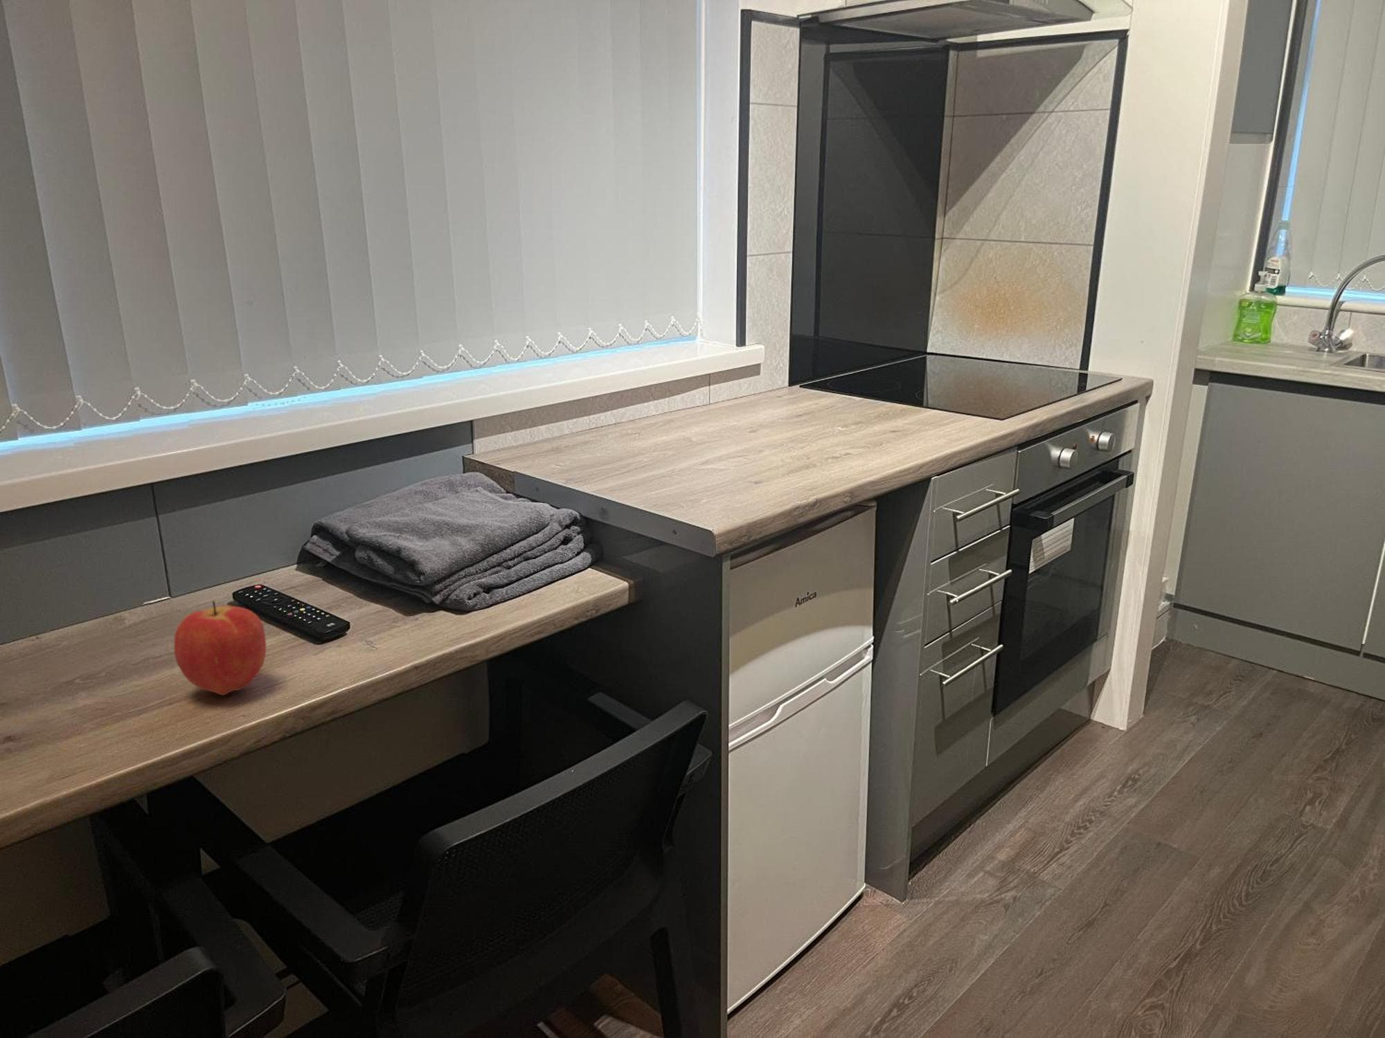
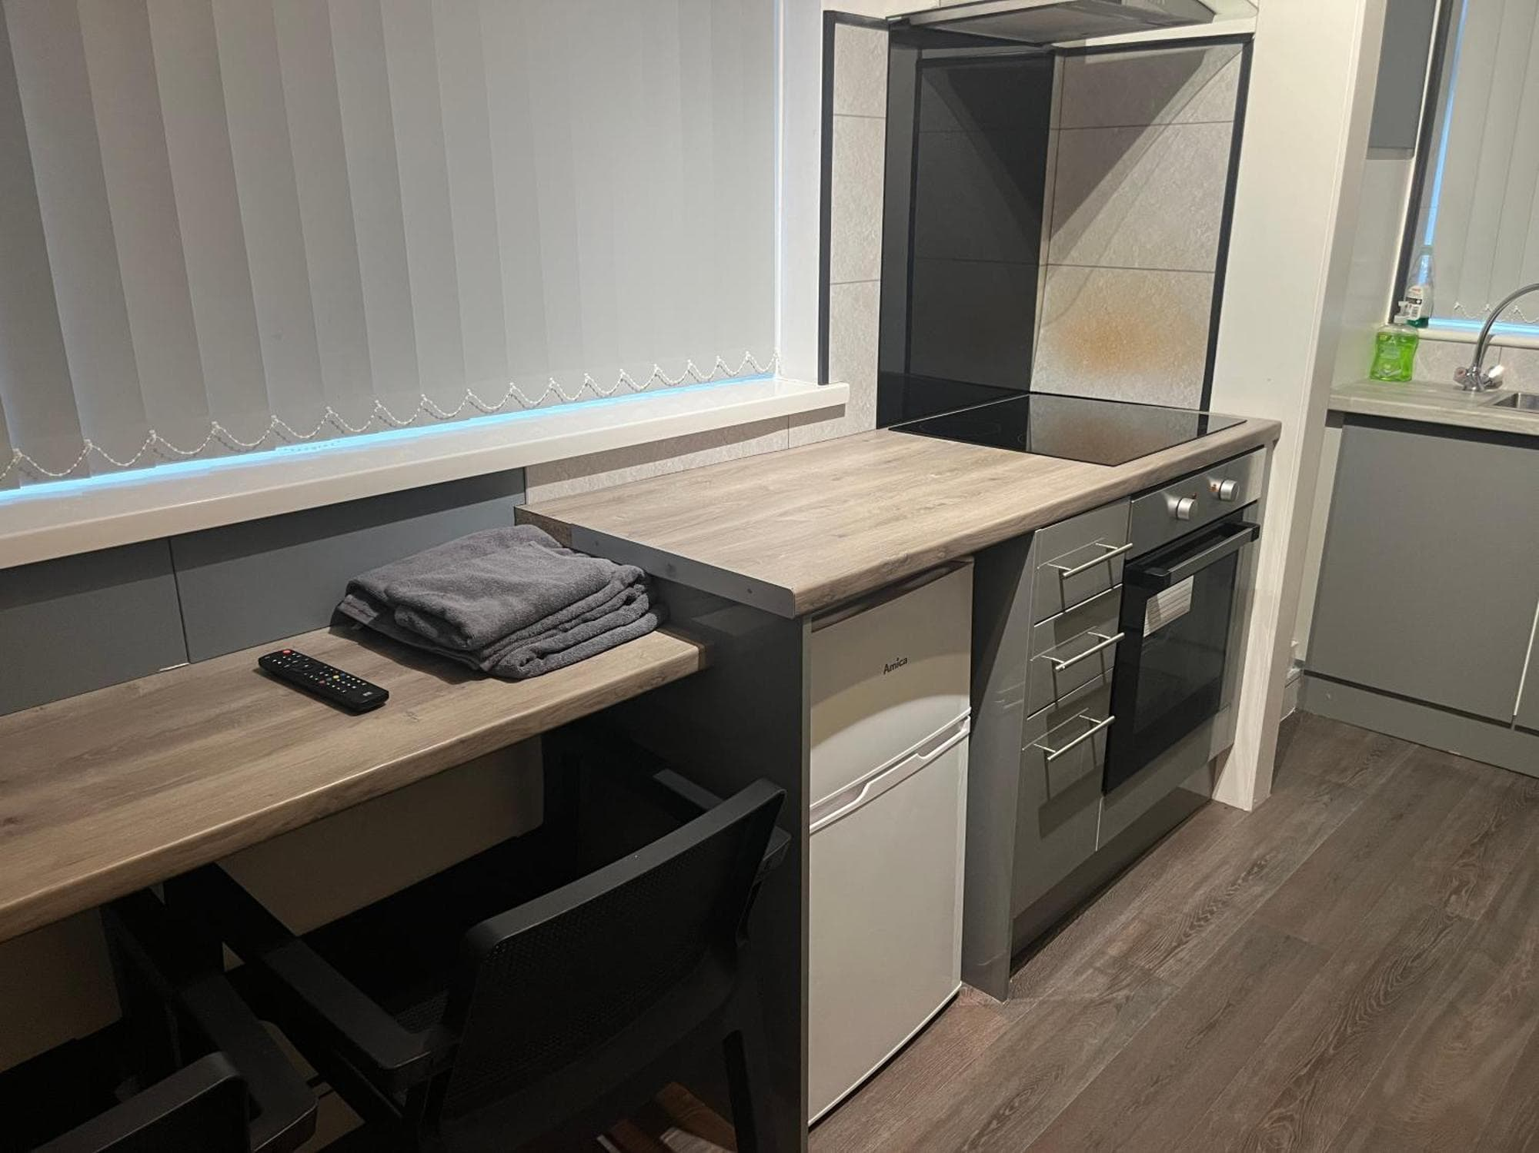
- apple (220, 647)
